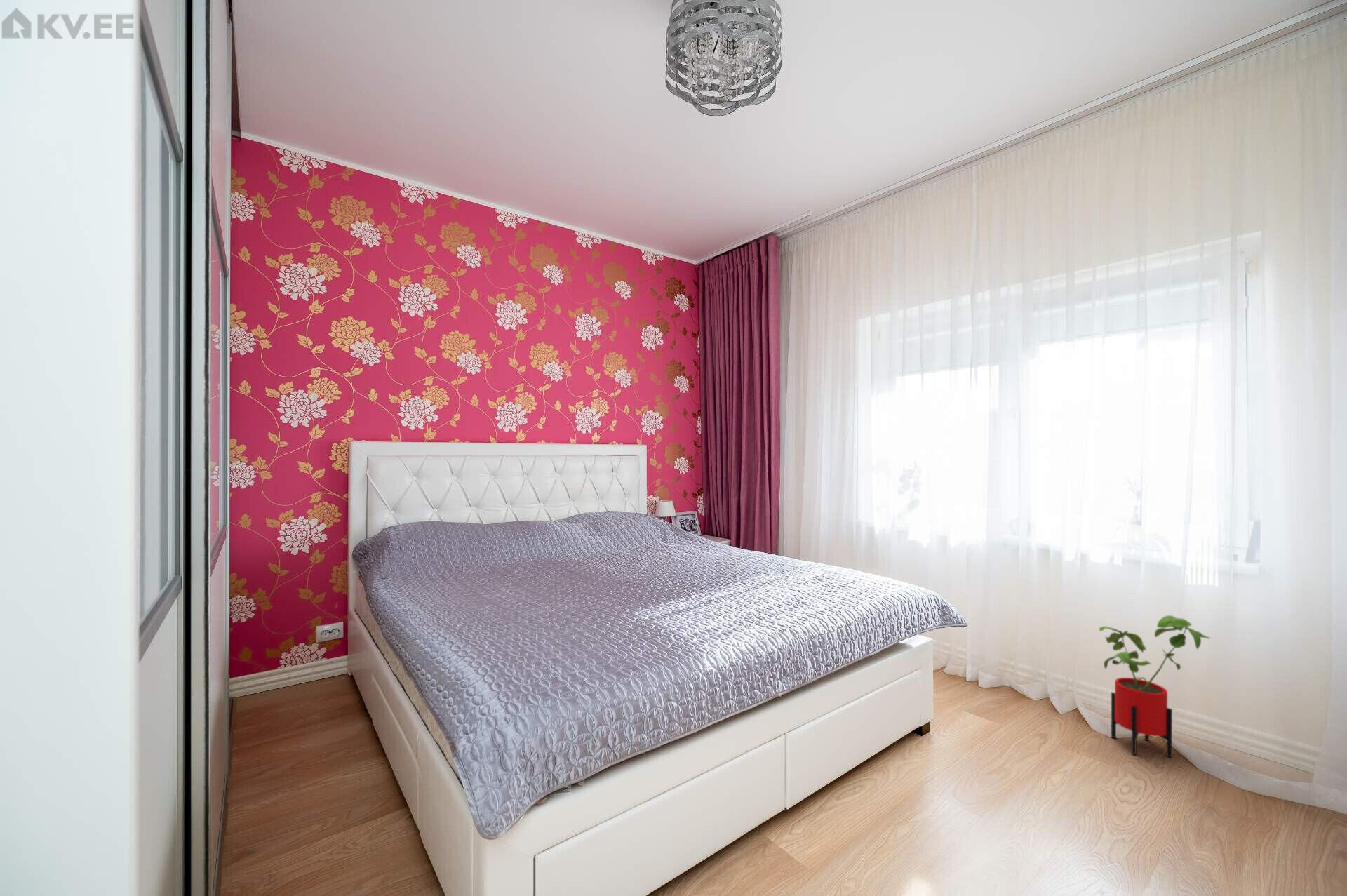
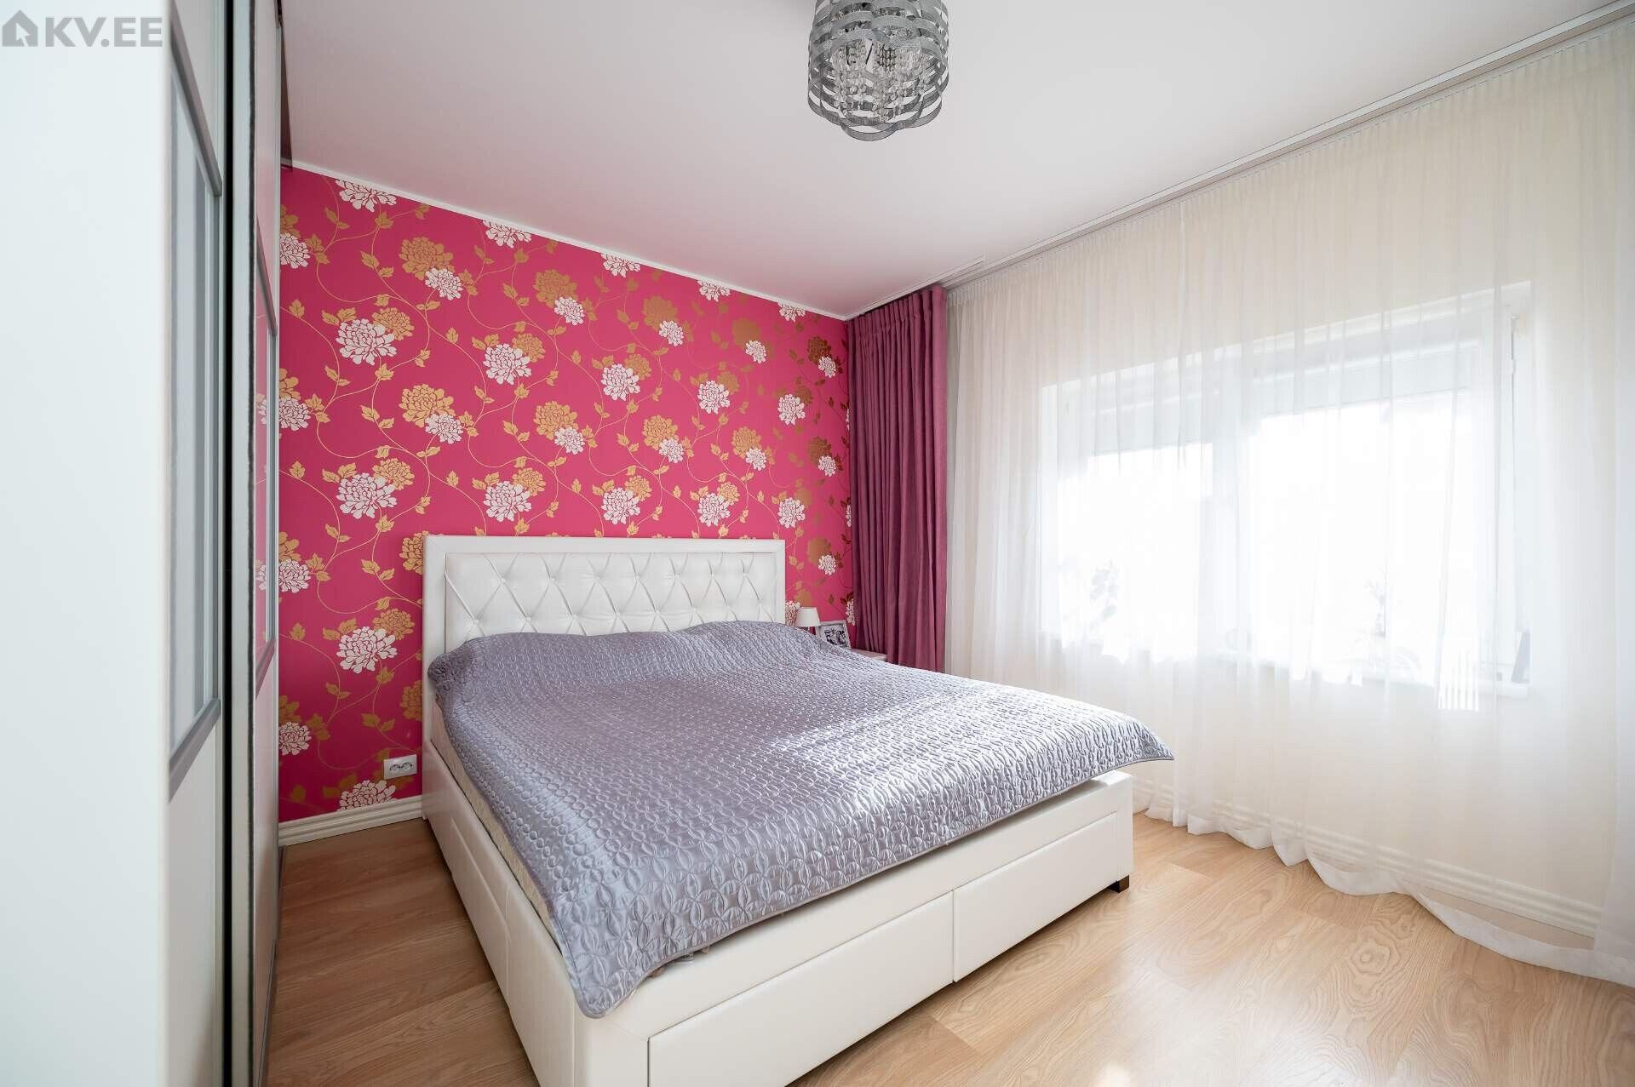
- house plant (1146, 680)
